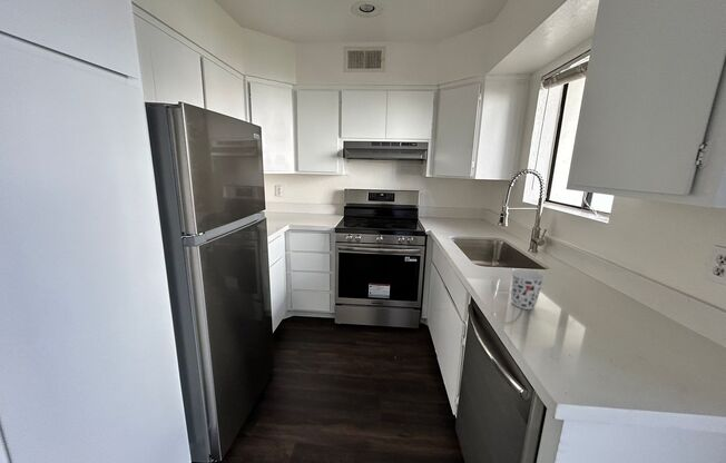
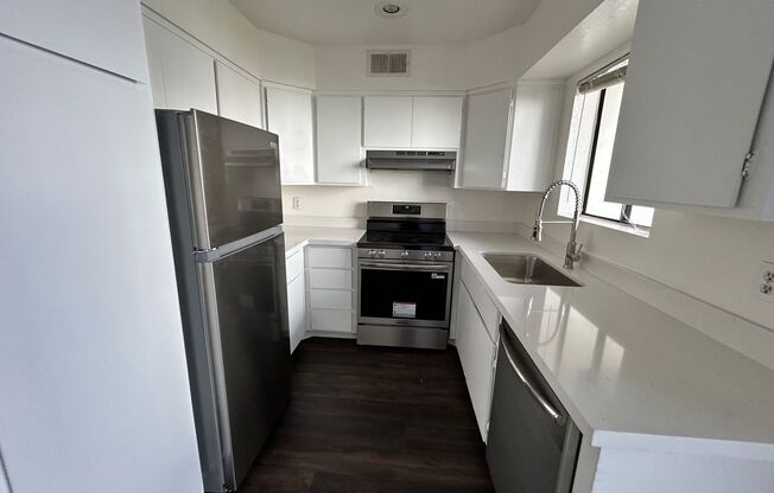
- cup (524, 289)
